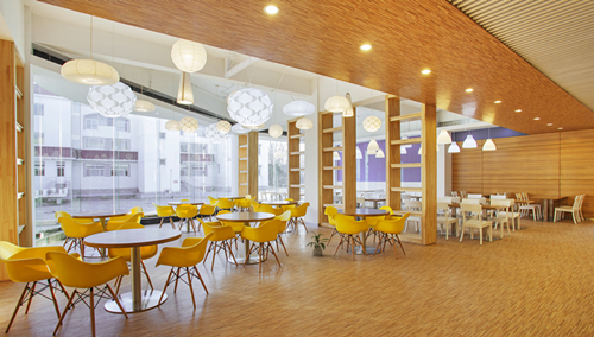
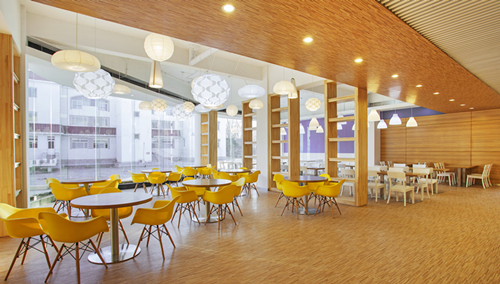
- house plant (318, 243)
